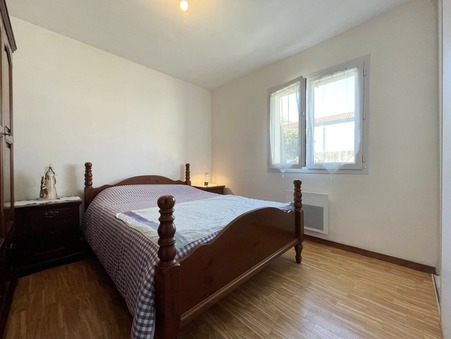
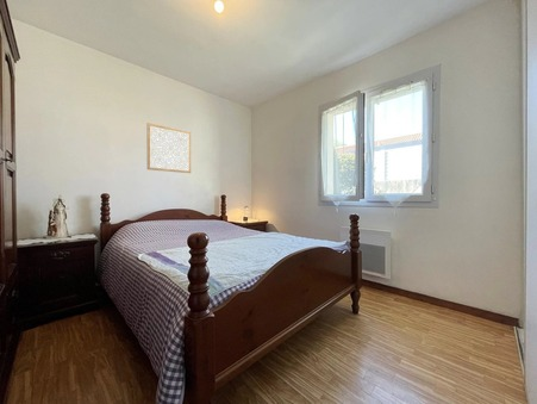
+ wall art (168, 149)
